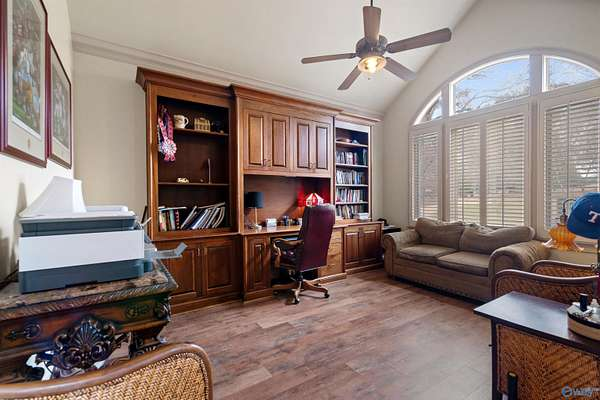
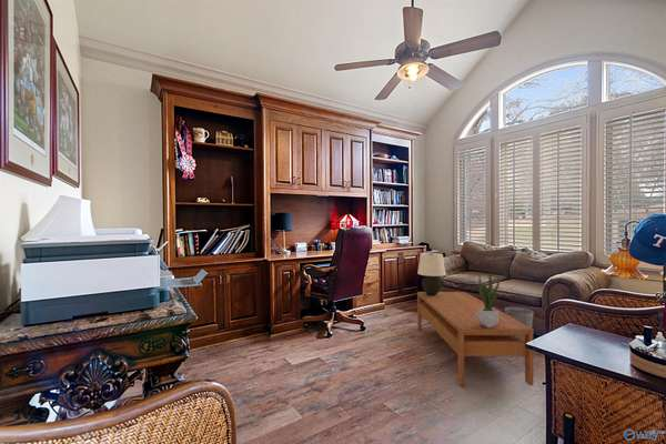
+ table lamp (431, 273)
+ coffee table (463, 329)
+ wastebasket (521, 322)
+ potted plant (487, 299)
